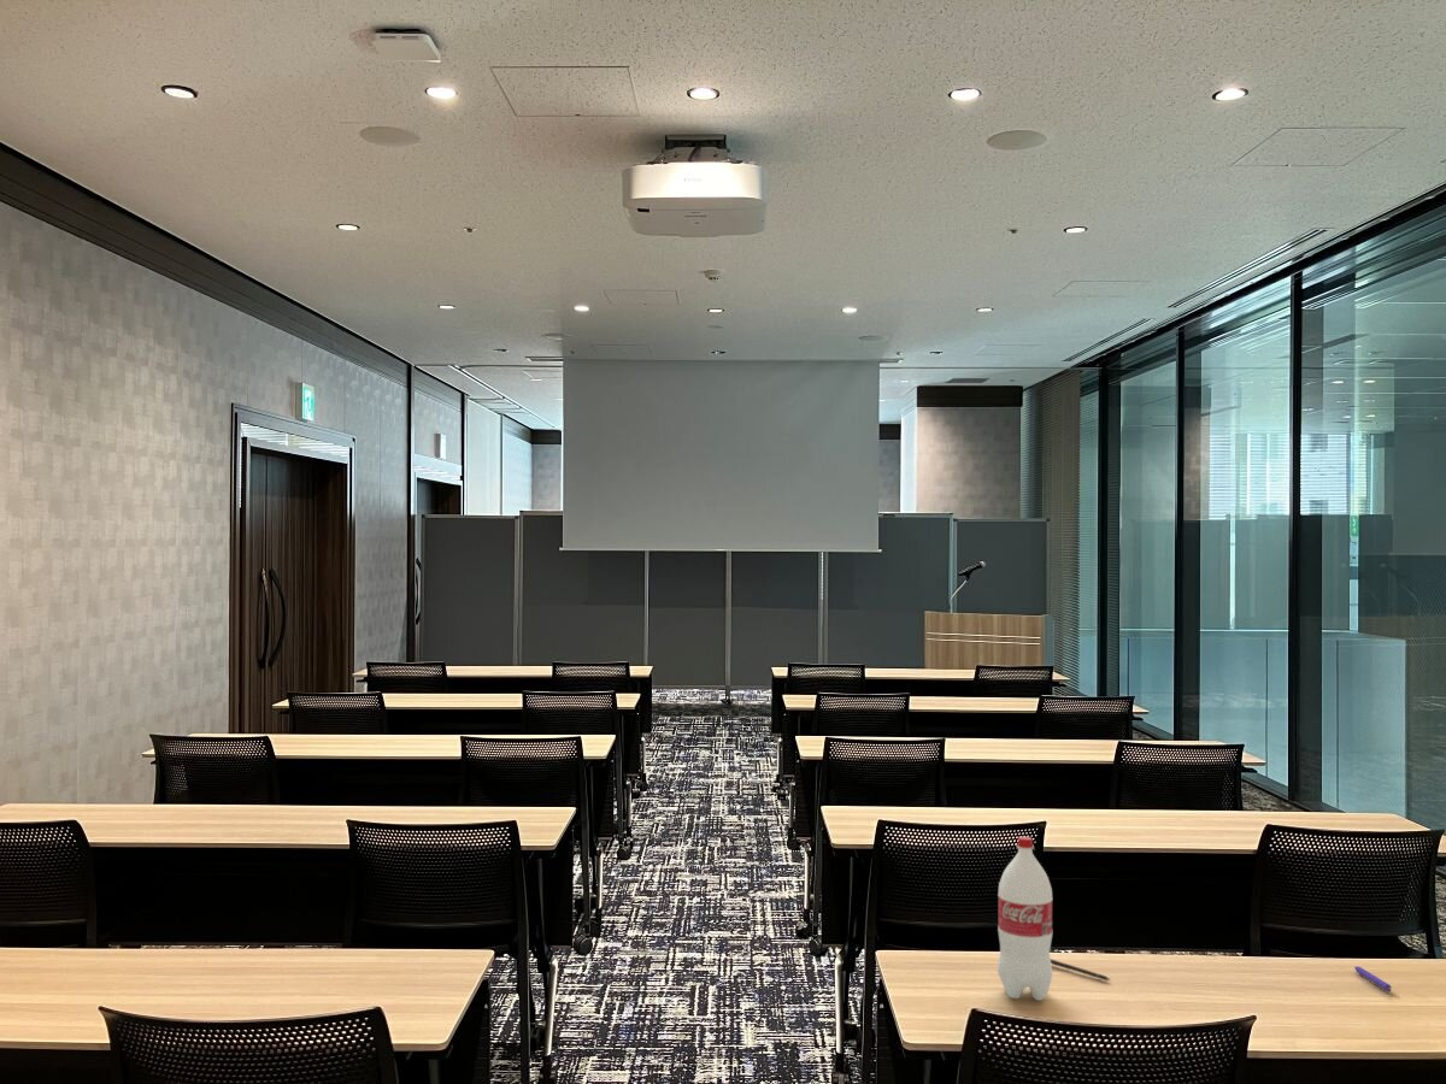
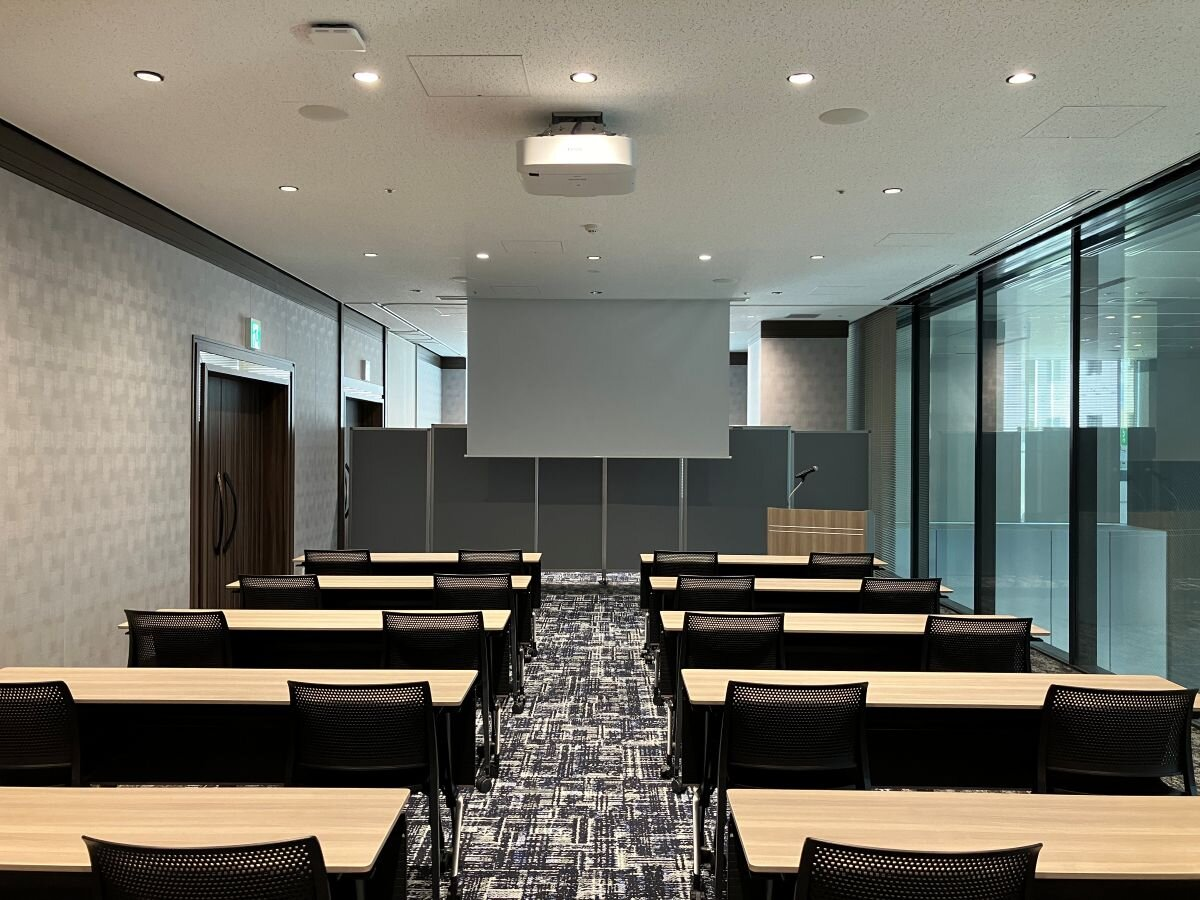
- bottle (1024, 915)
- pen (1077, 968)
- pen (1371, 977)
